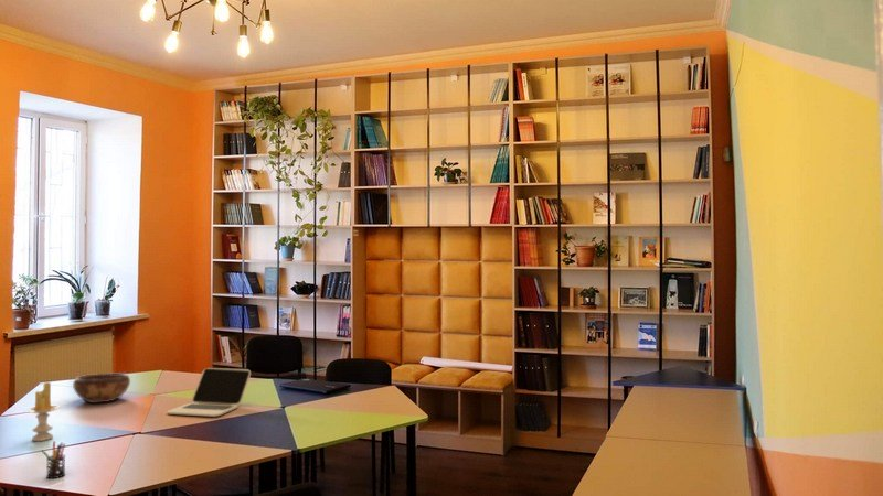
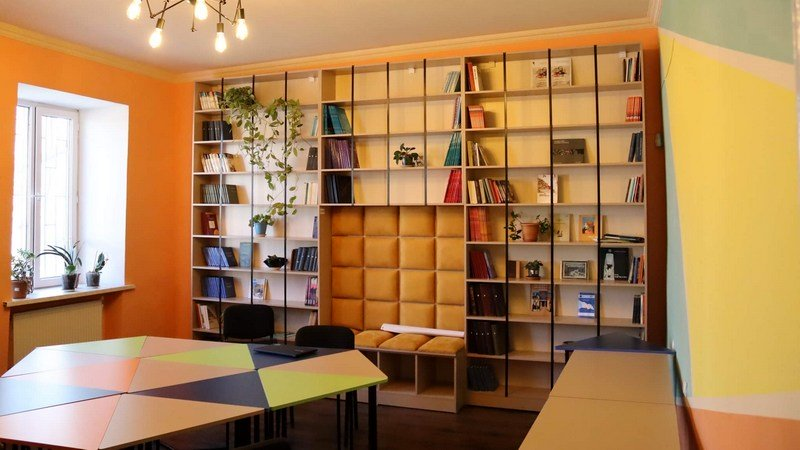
- decorative bowl (102, 387)
- laptop (210, 390)
- candle (42, 410)
- pen holder (53, 459)
